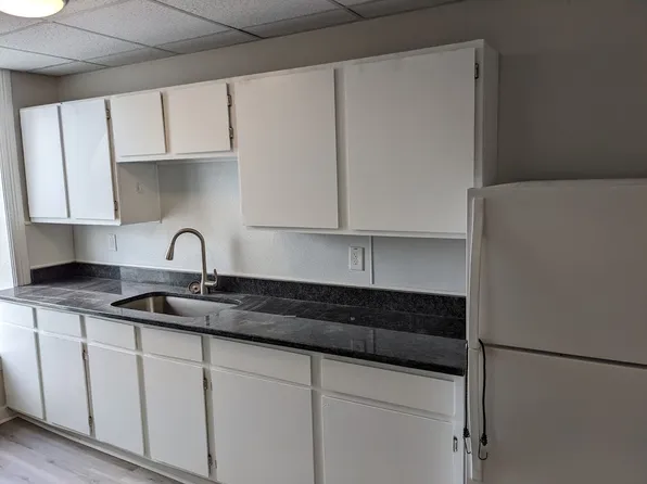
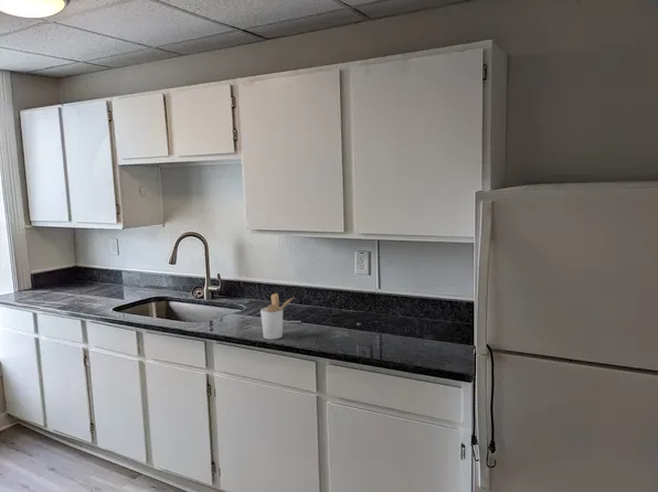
+ utensil holder (277, 315)
